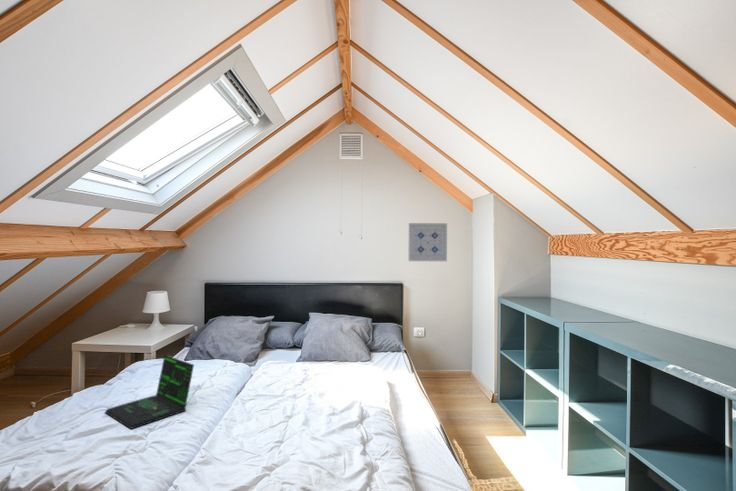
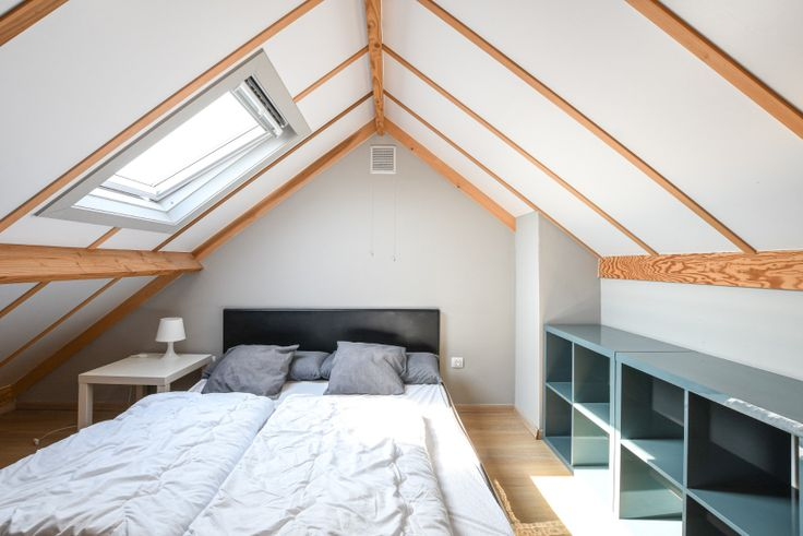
- wall art (427, 242)
- laptop (157, 389)
